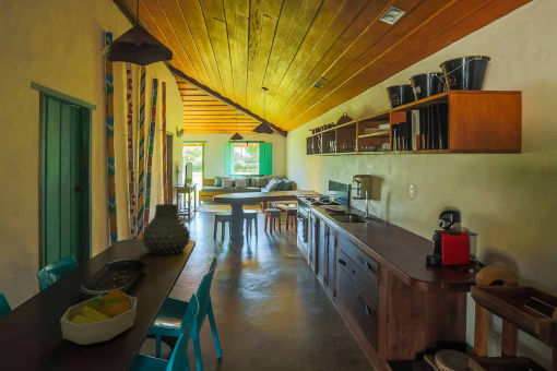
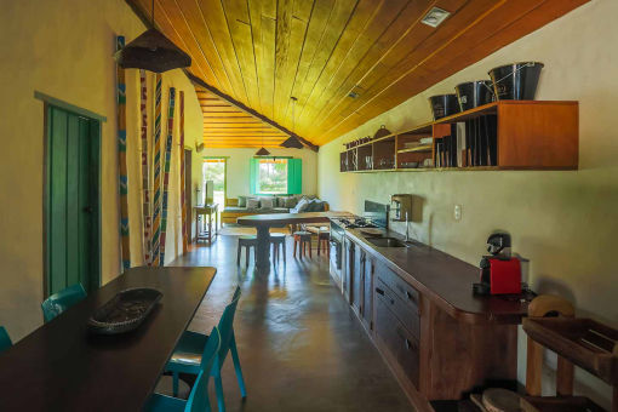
- fruit bowl (102, 313)
- vase (166, 228)
